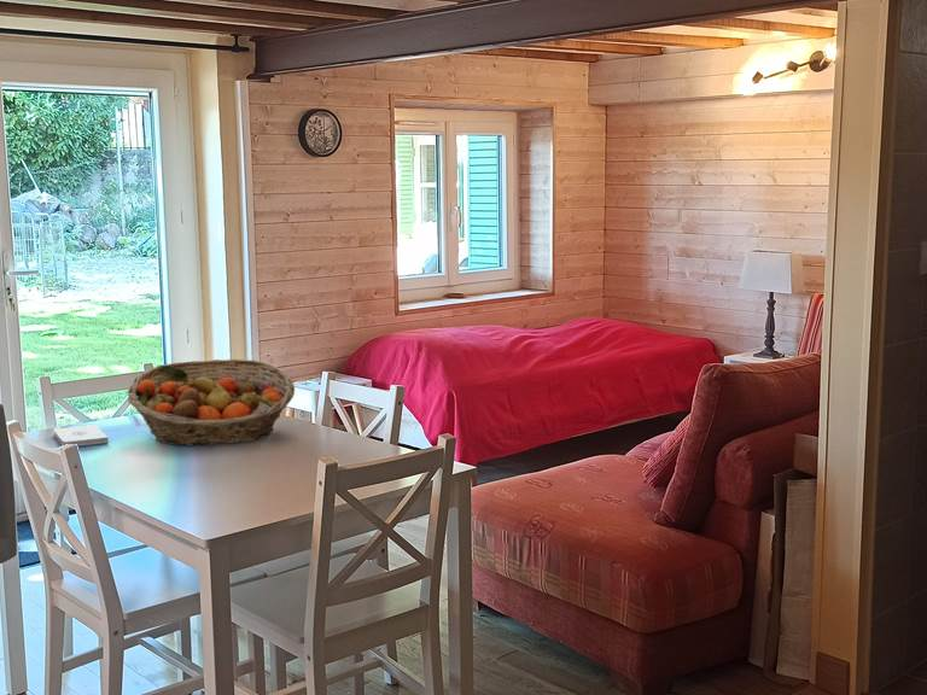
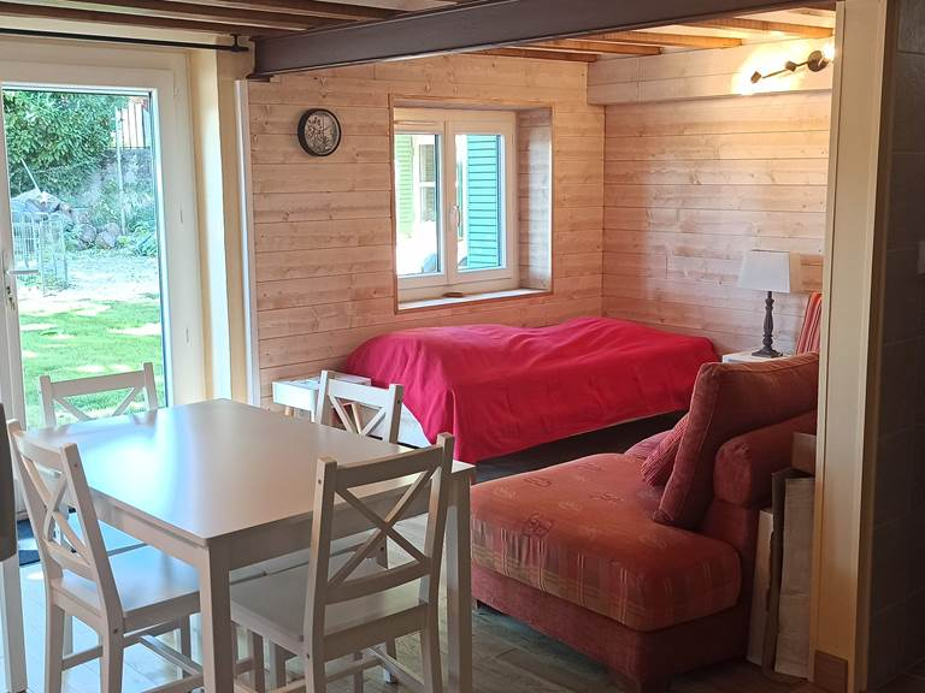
- fruit basket (212, 401)
- notepad (80, 436)
